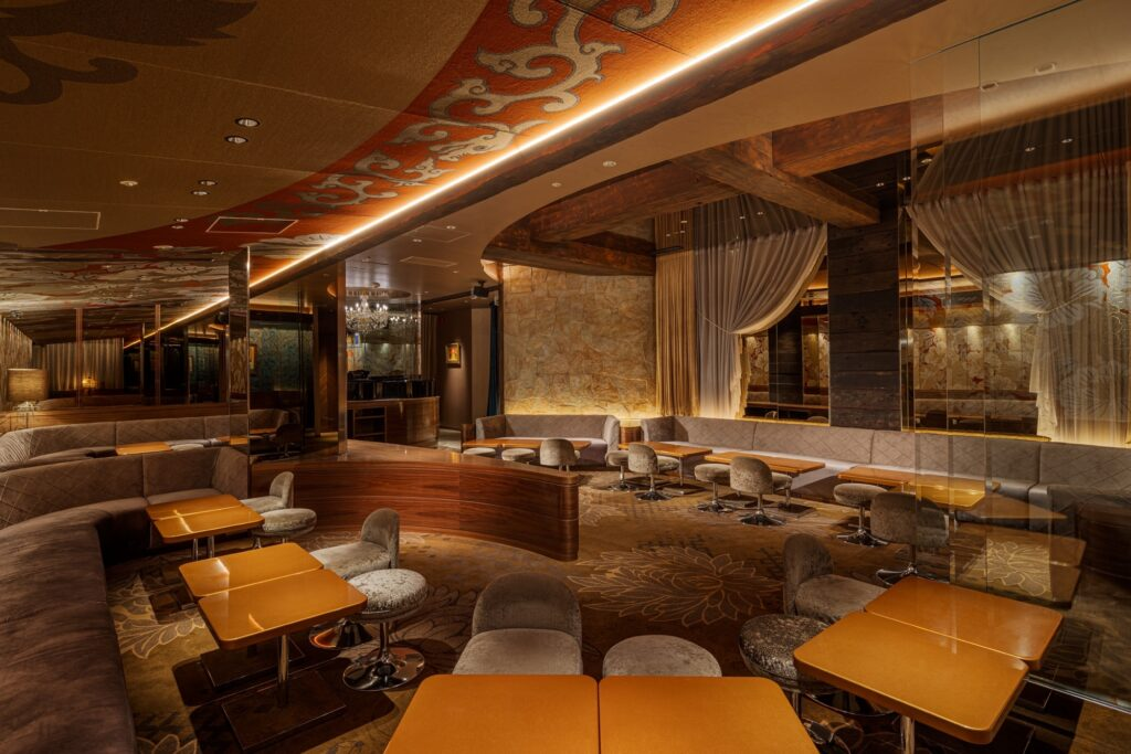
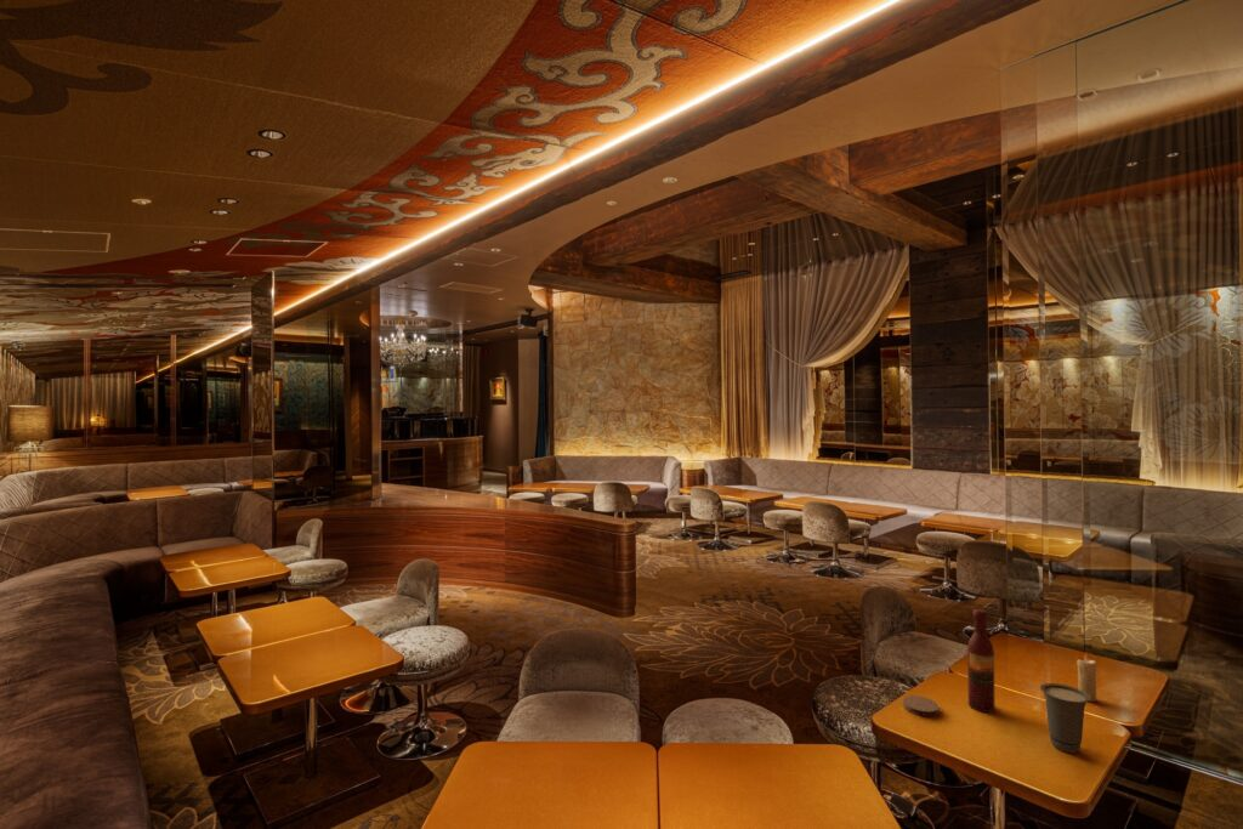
+ coaster (920, 705)
+ candle (1086, 675)
+ wine bottle (981, 658)
+ cup (1065, 719)
